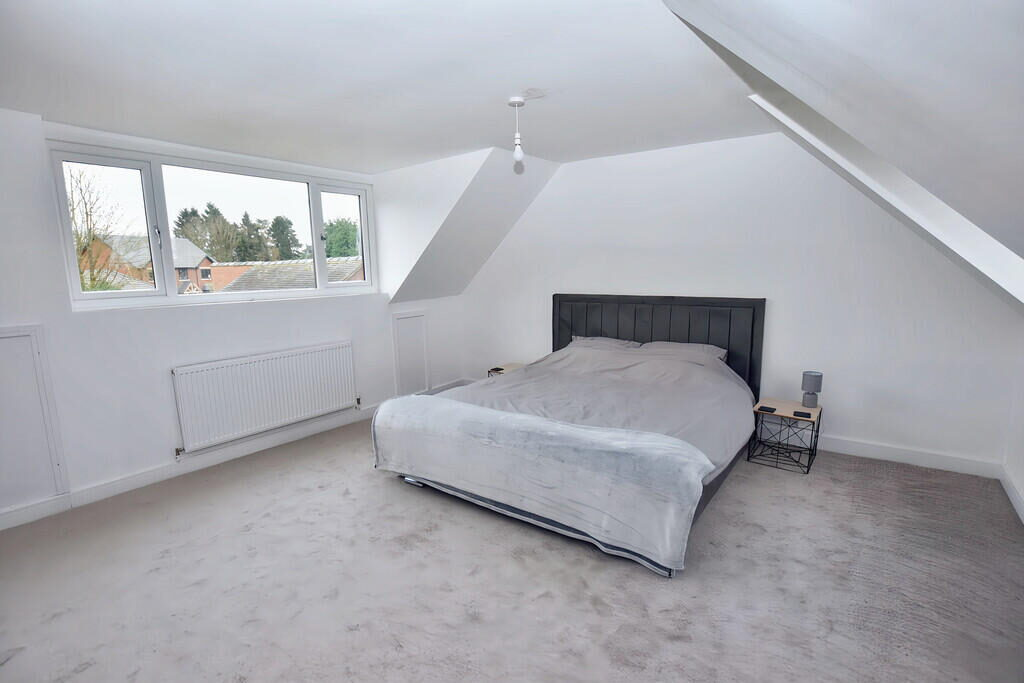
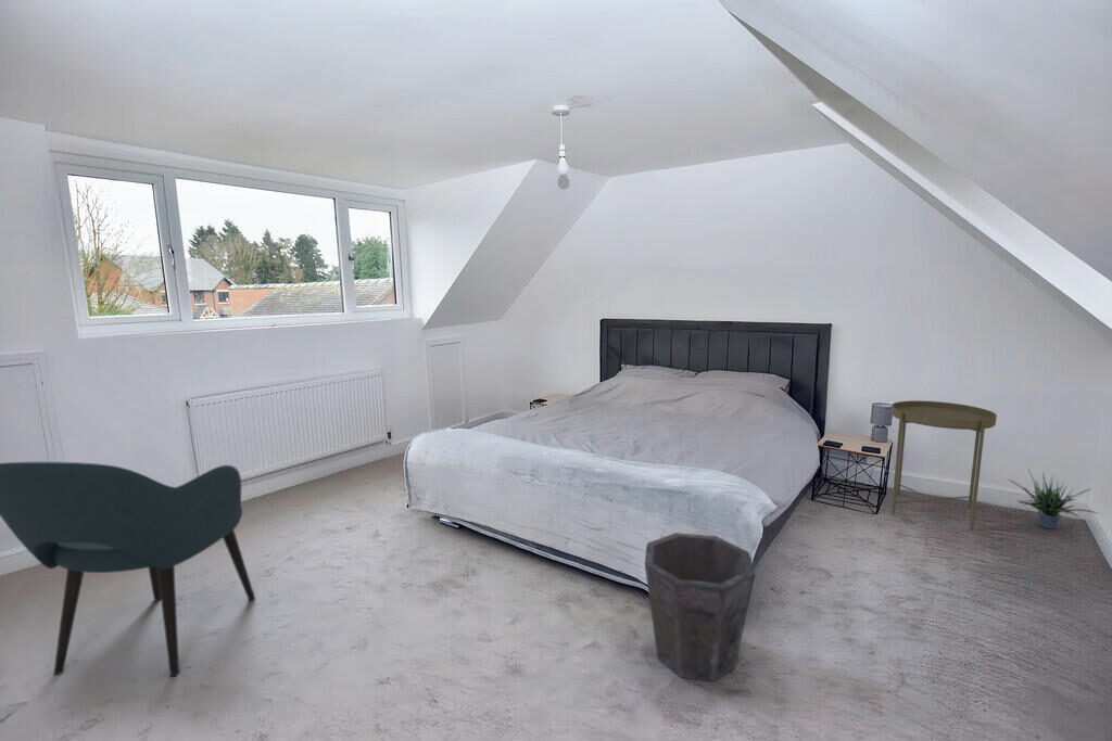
+ armchair (138, 540)
+ waste bin (696, 605)
+ potted plant (1050, 497)
+ side table (944, 427)
